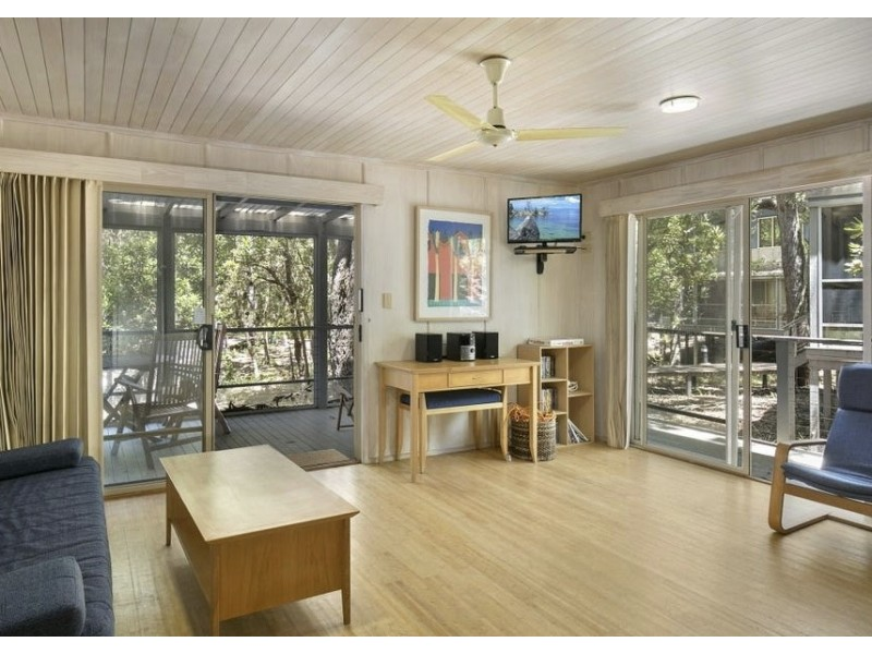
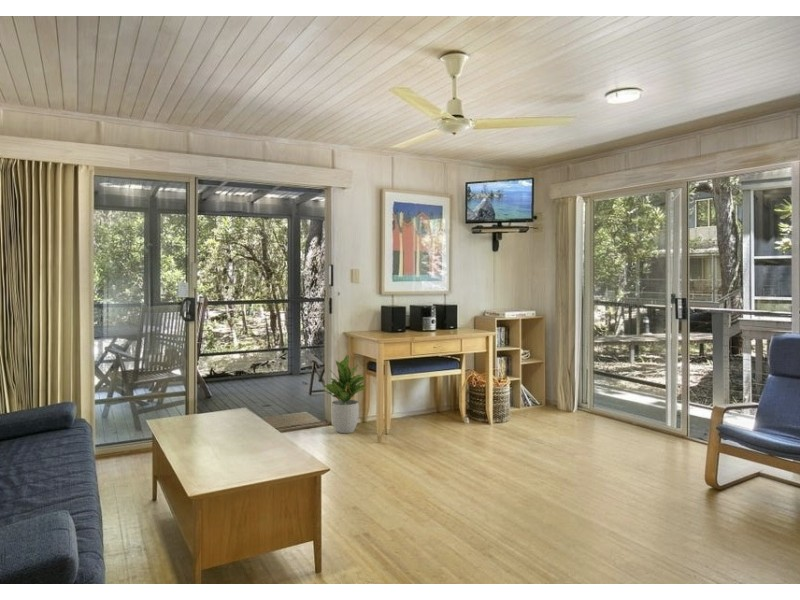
+ potted plant (344, 393)
